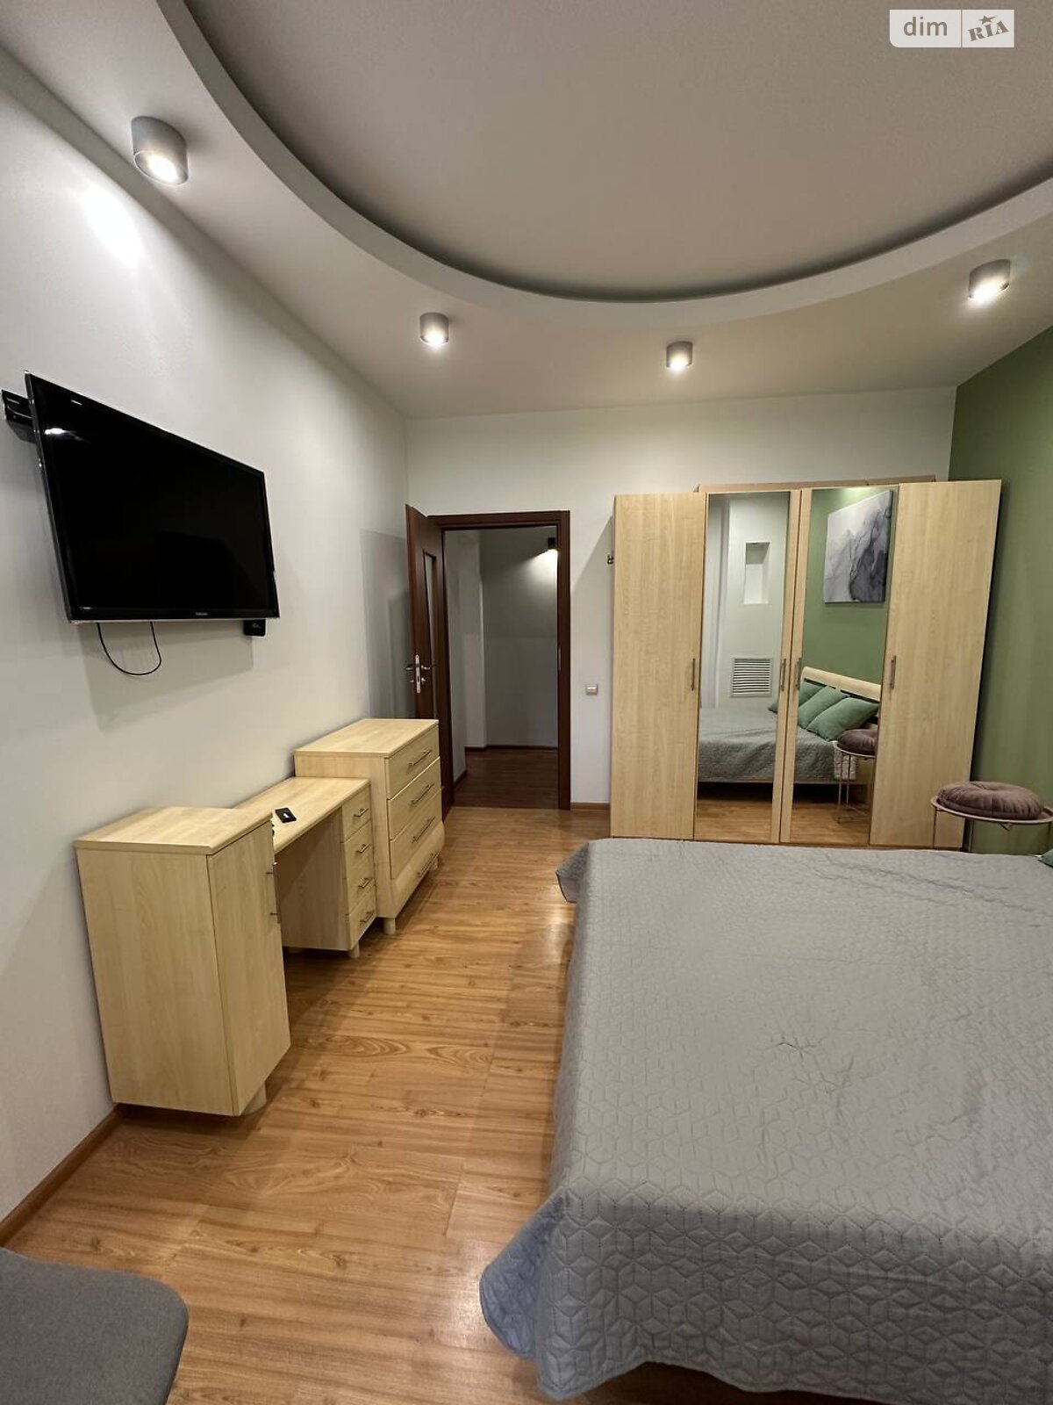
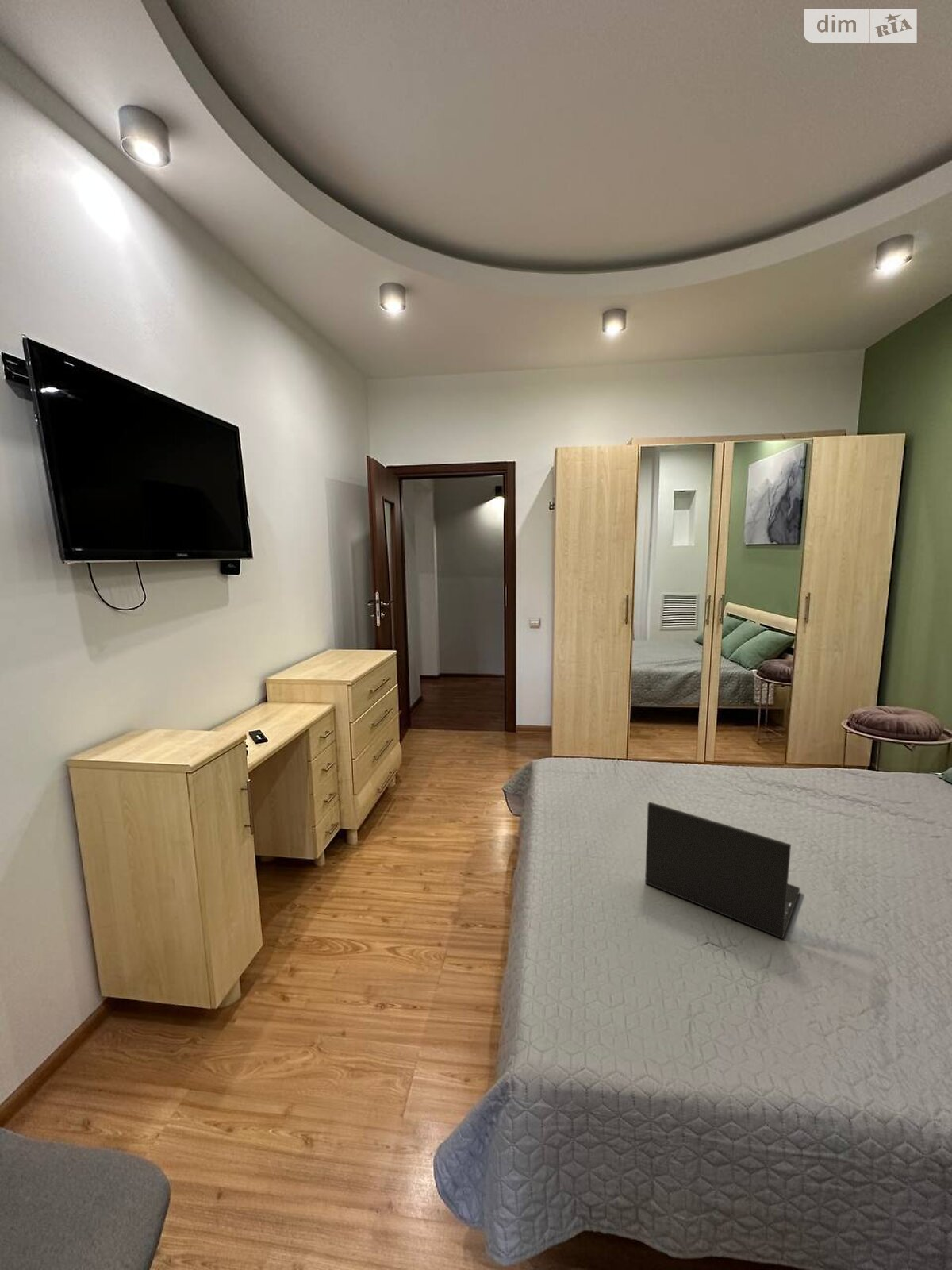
+ laptop (723, 847)
